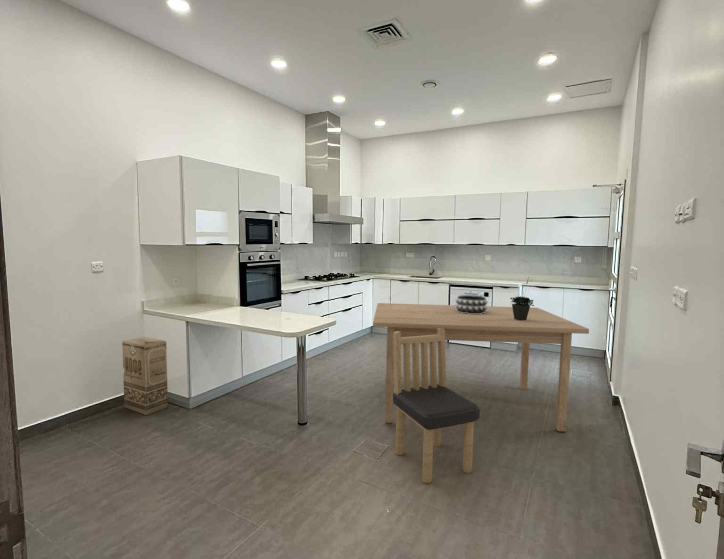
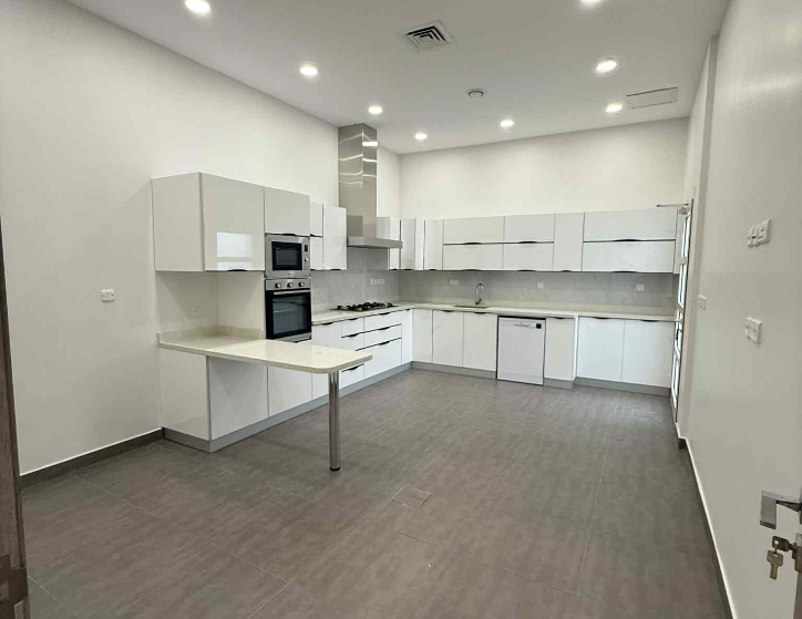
- decorative bowl (471, 304)
- dining chair (433, 399)
- potted plant (522, 298)
- cardboard box (145, 373)
- table (464, 340)
